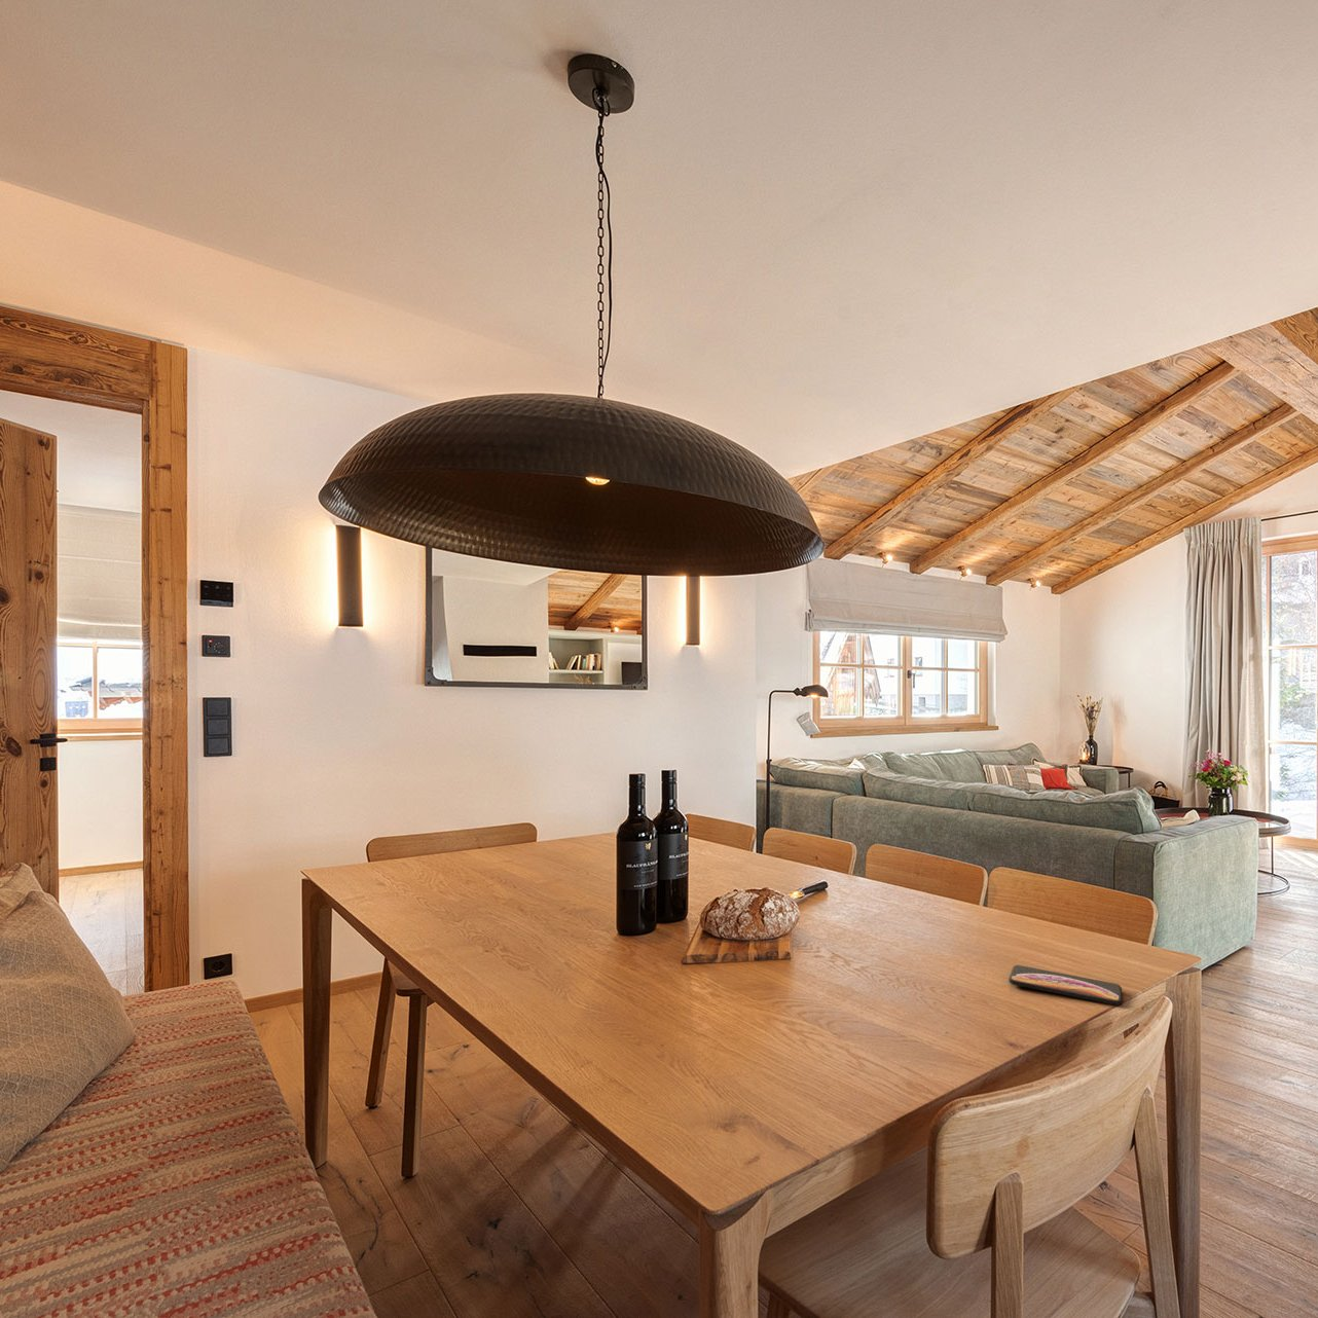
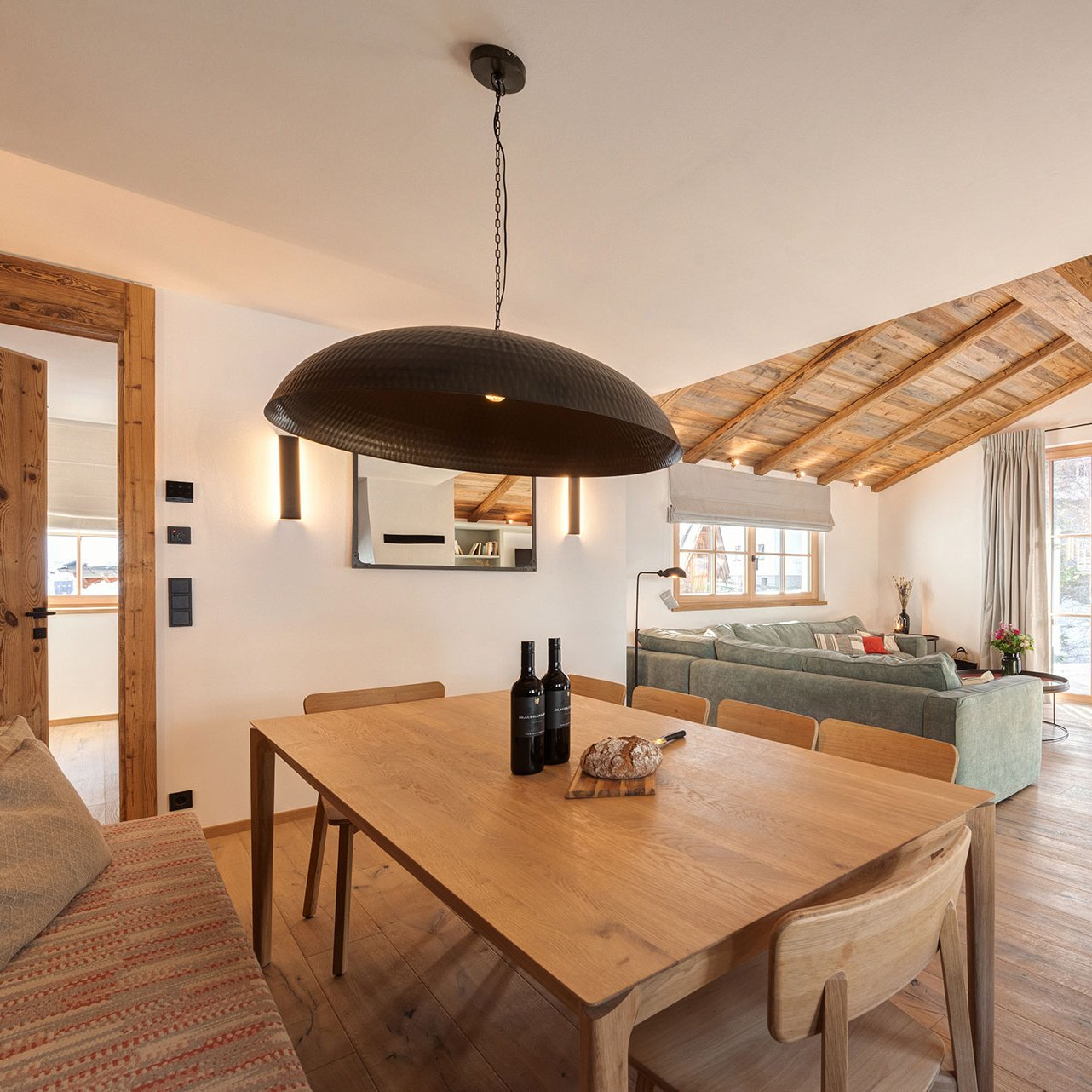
- smartphone (1065, 984)
